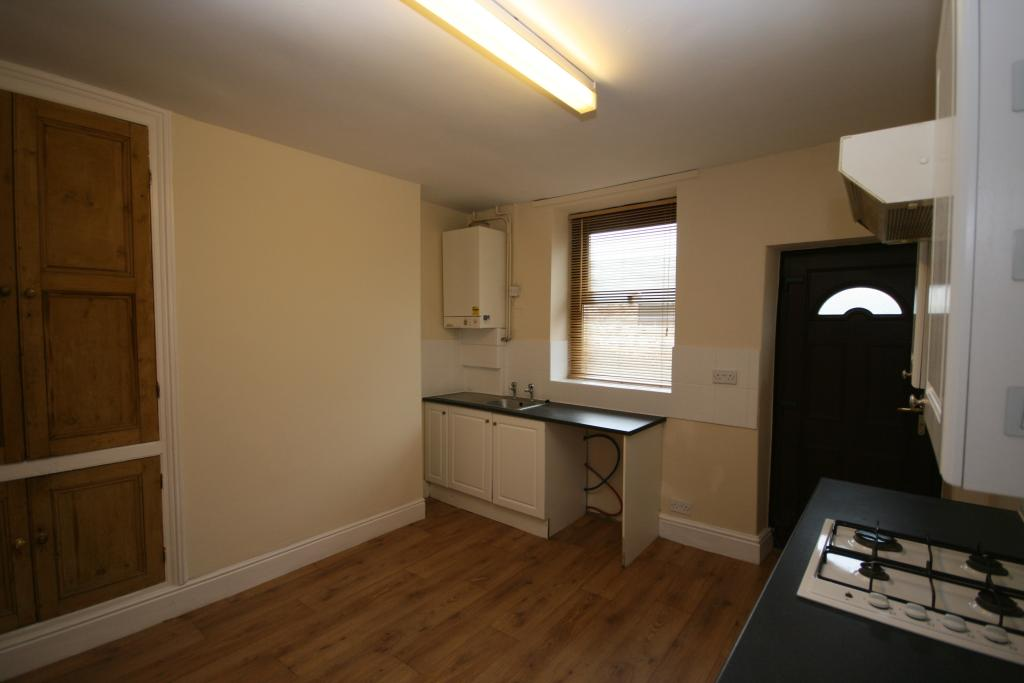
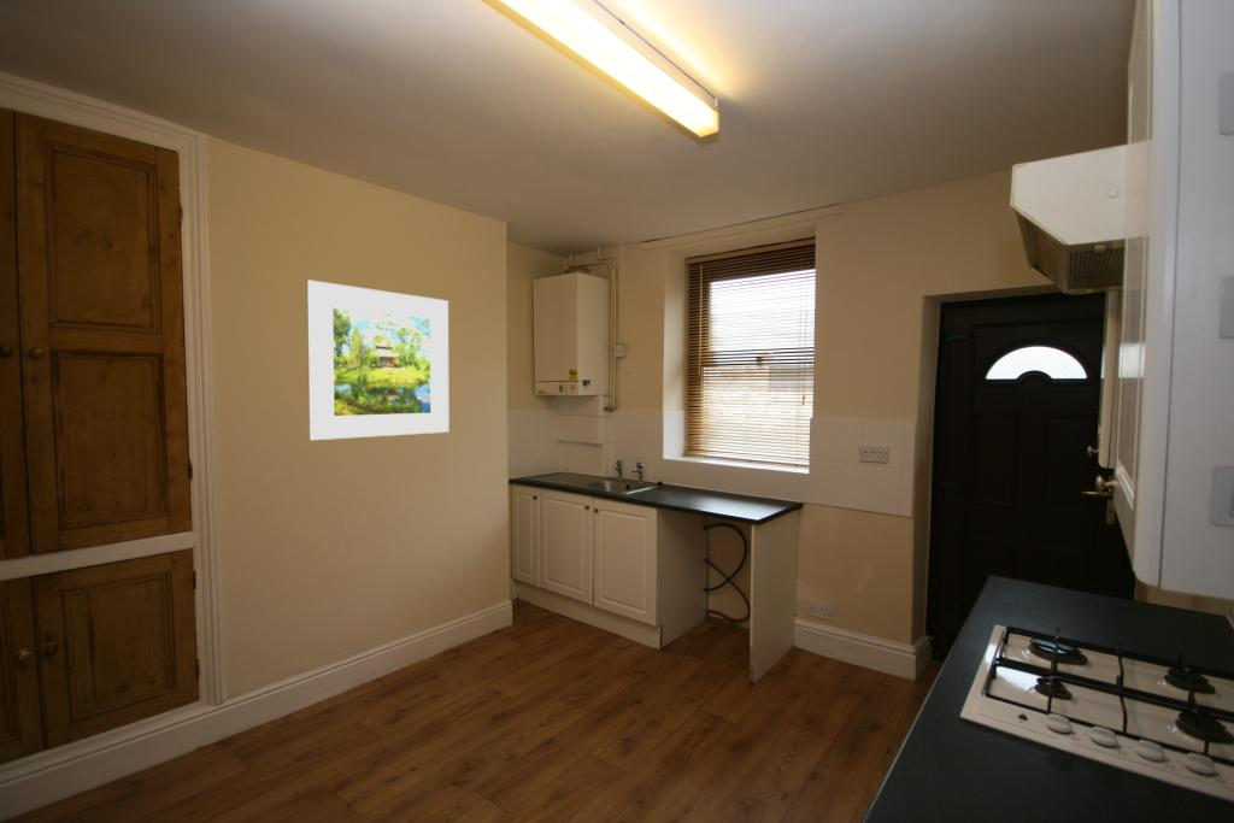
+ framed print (384, 364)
